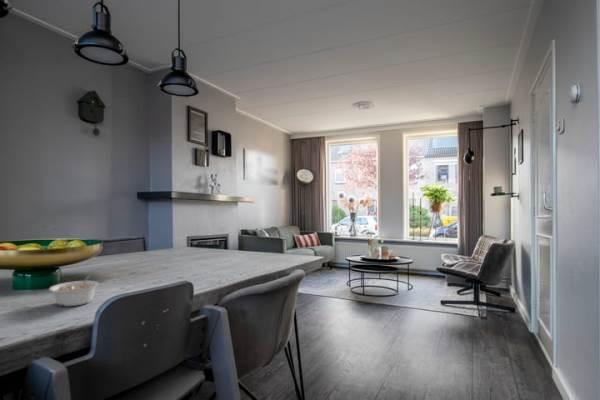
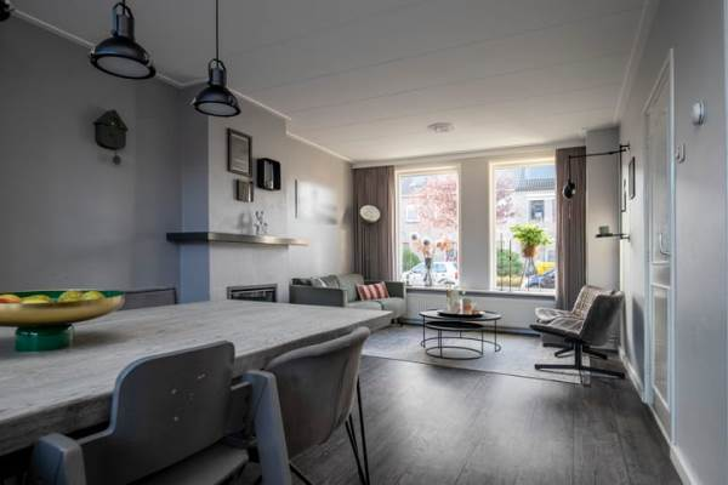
- legume (74, 291)
